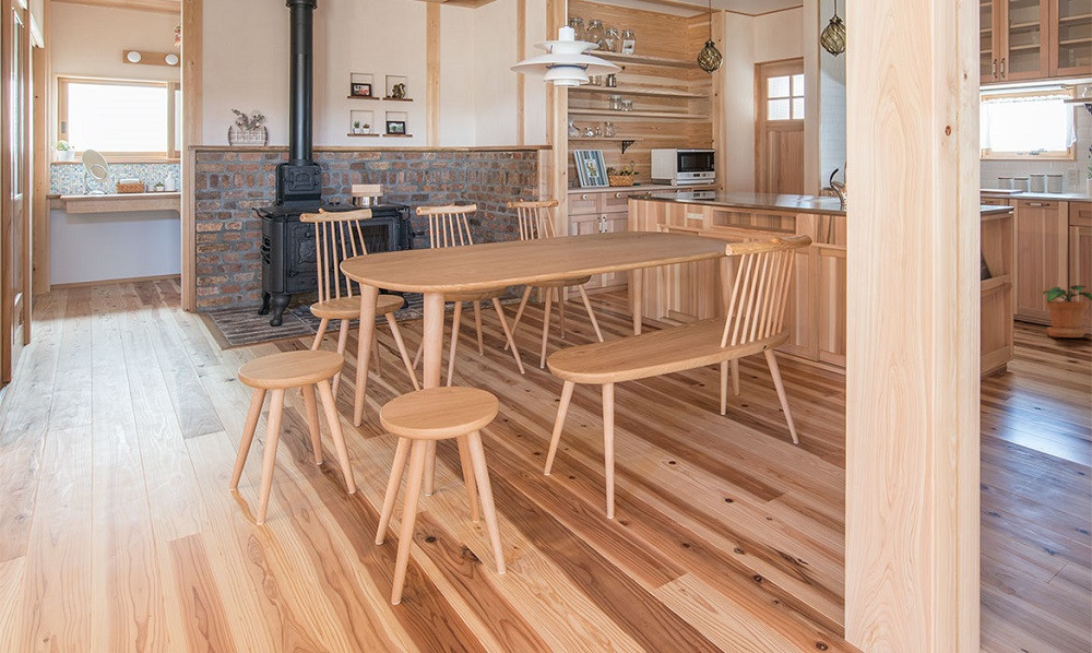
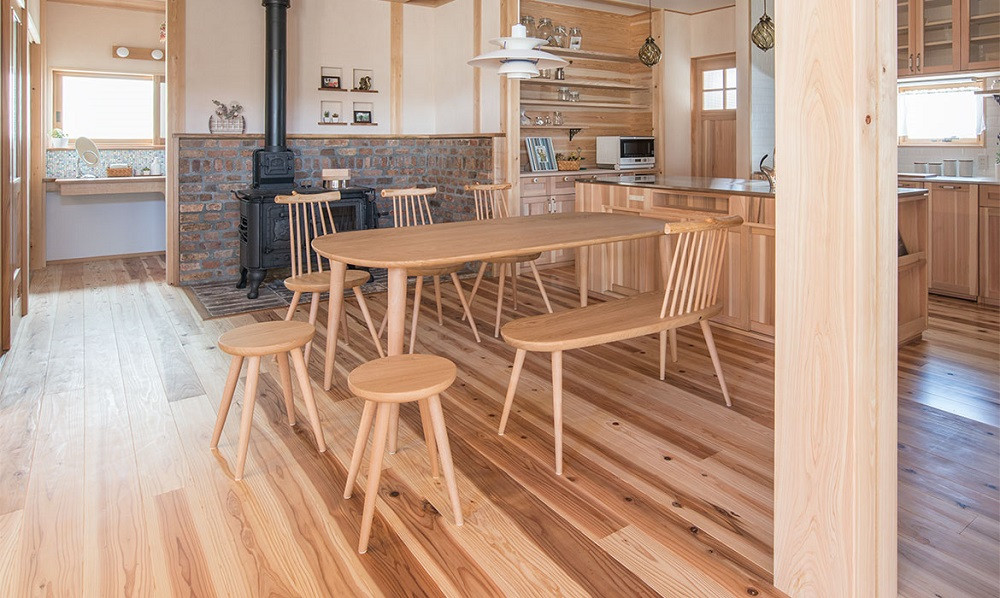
- potted plant (1061, 310)
